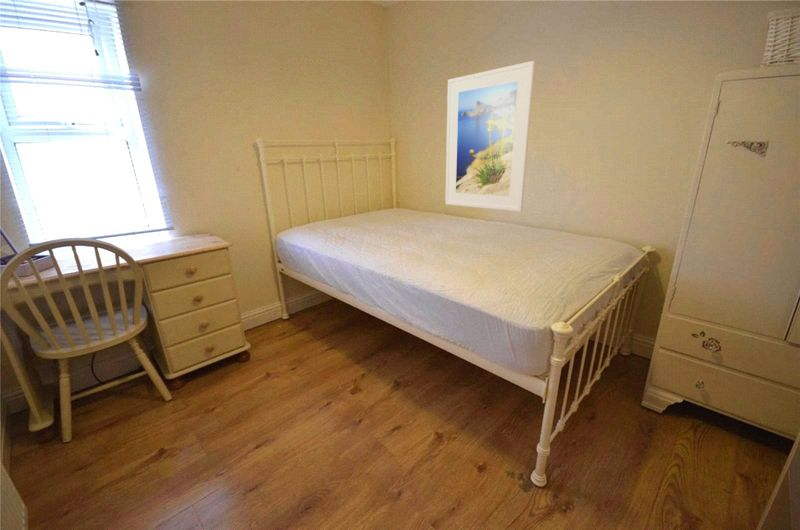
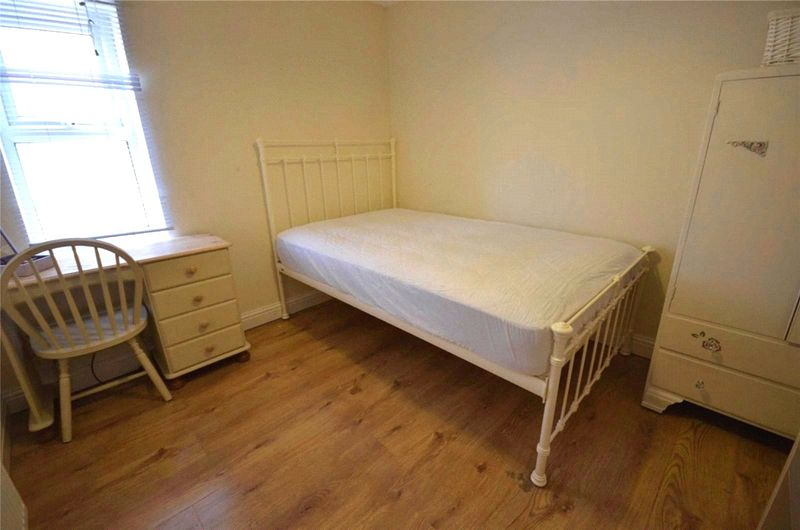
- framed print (483, 143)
